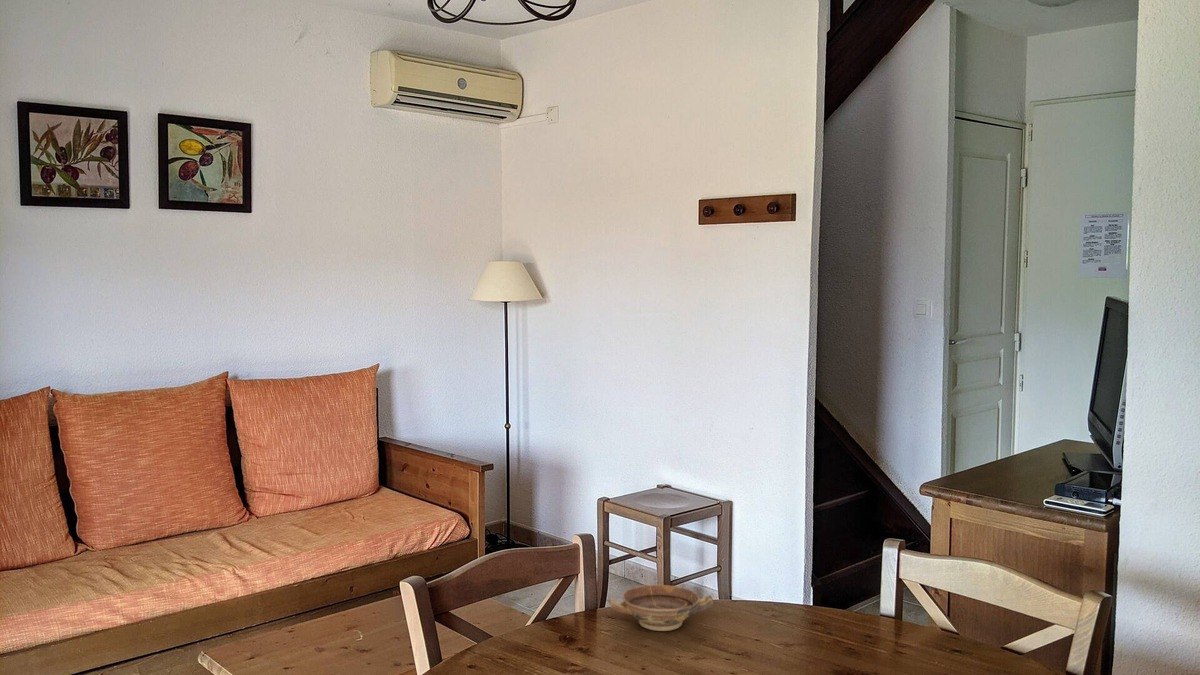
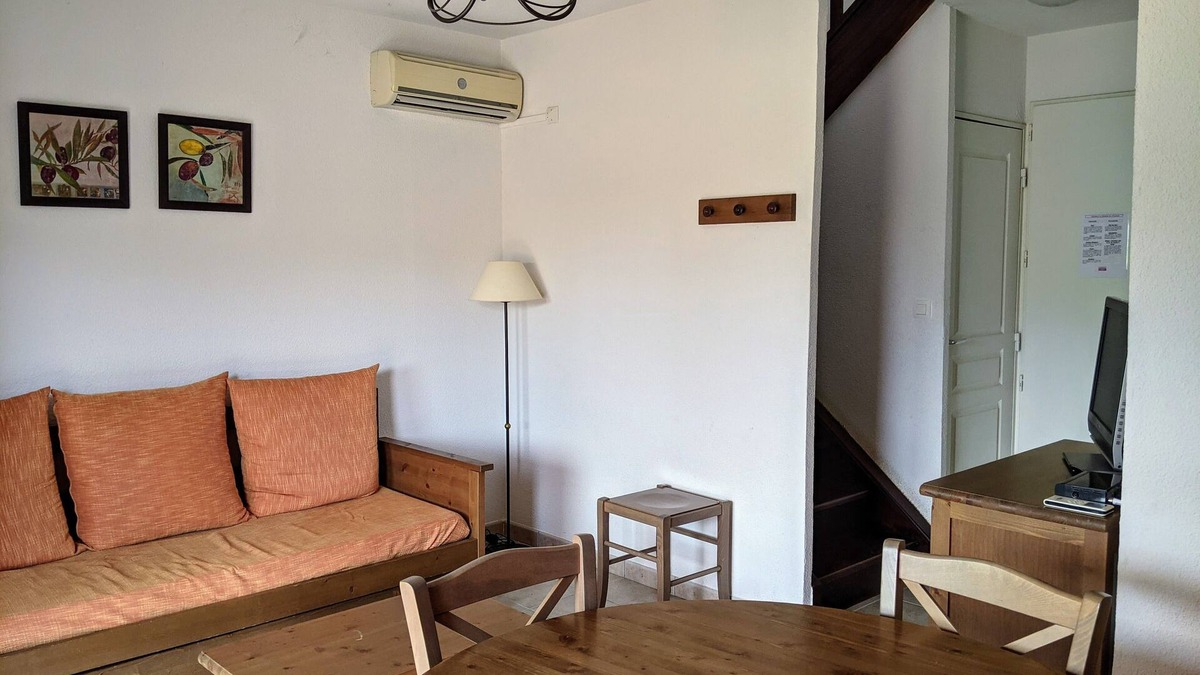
- bowl (660, 609)
